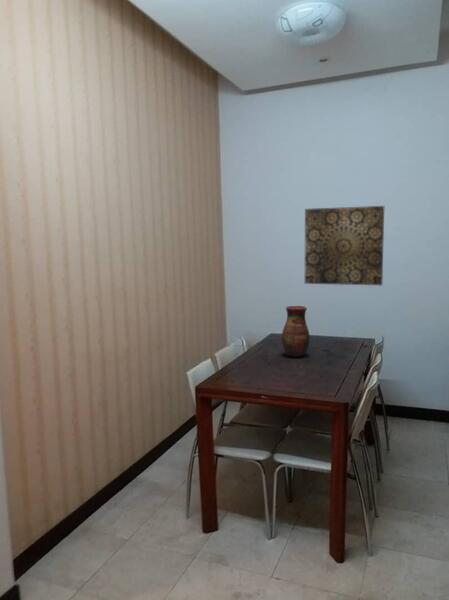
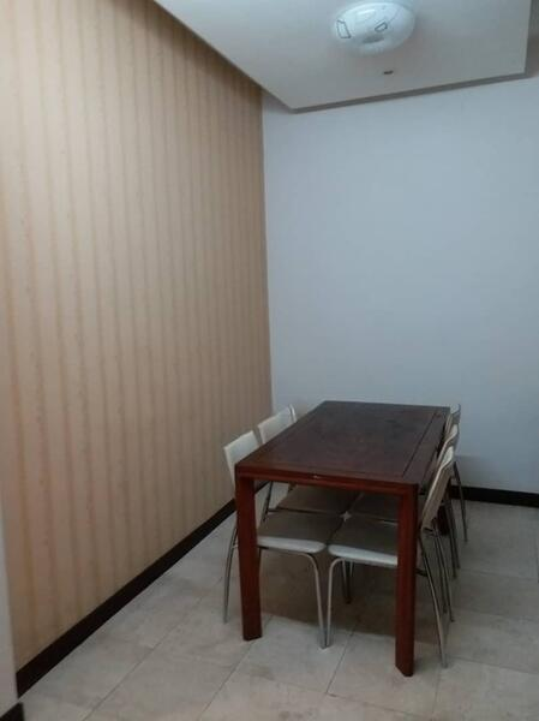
- wall art (343, 246)
- vase (295, 331)
